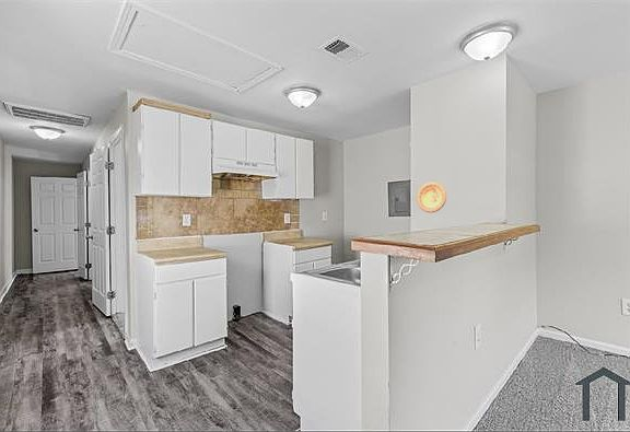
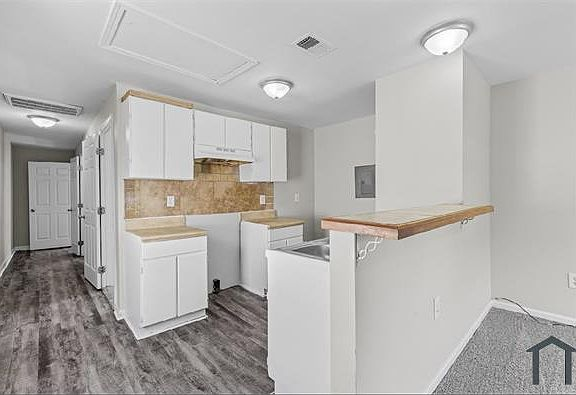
- decorative plate (431, 197)
